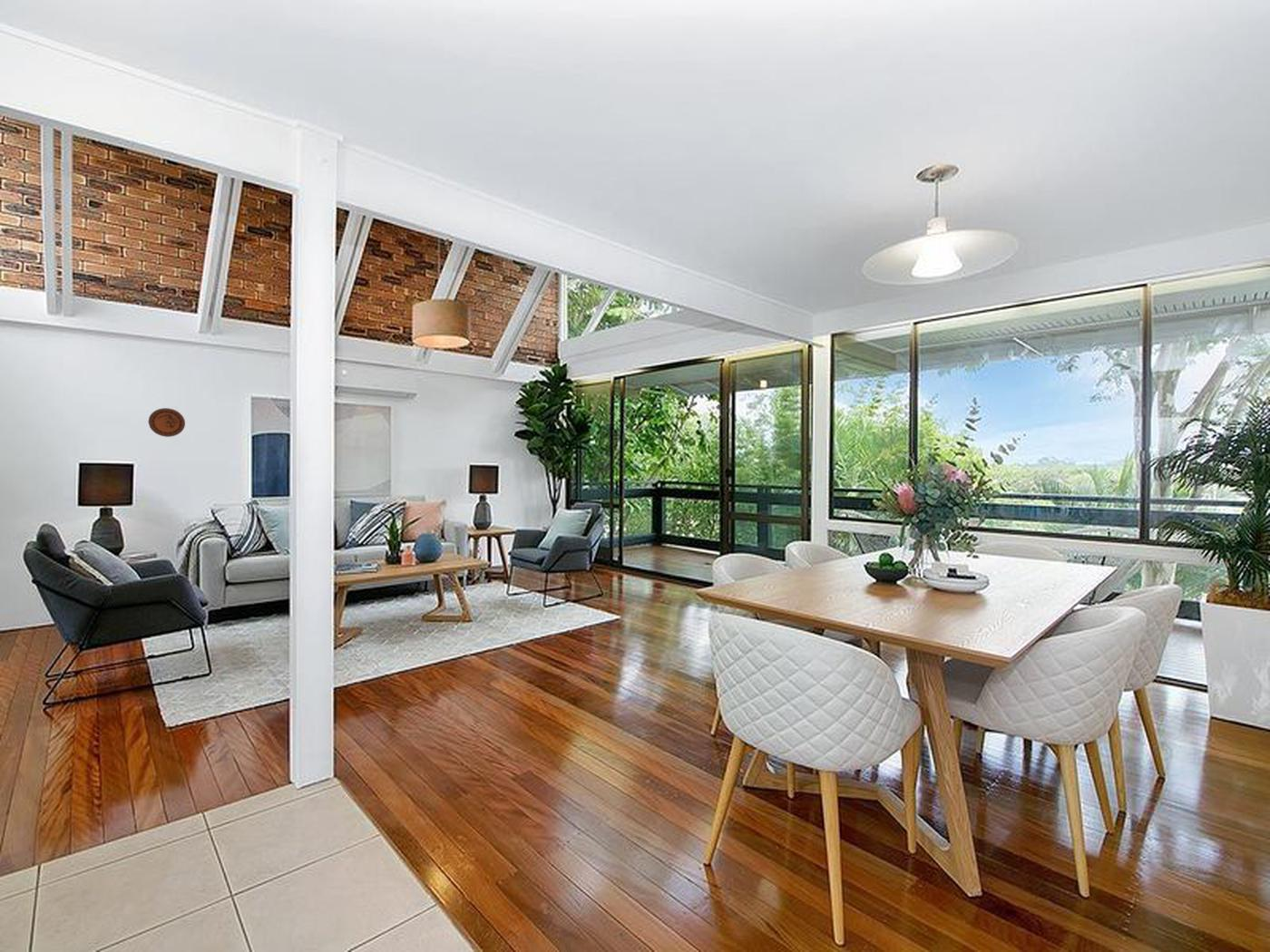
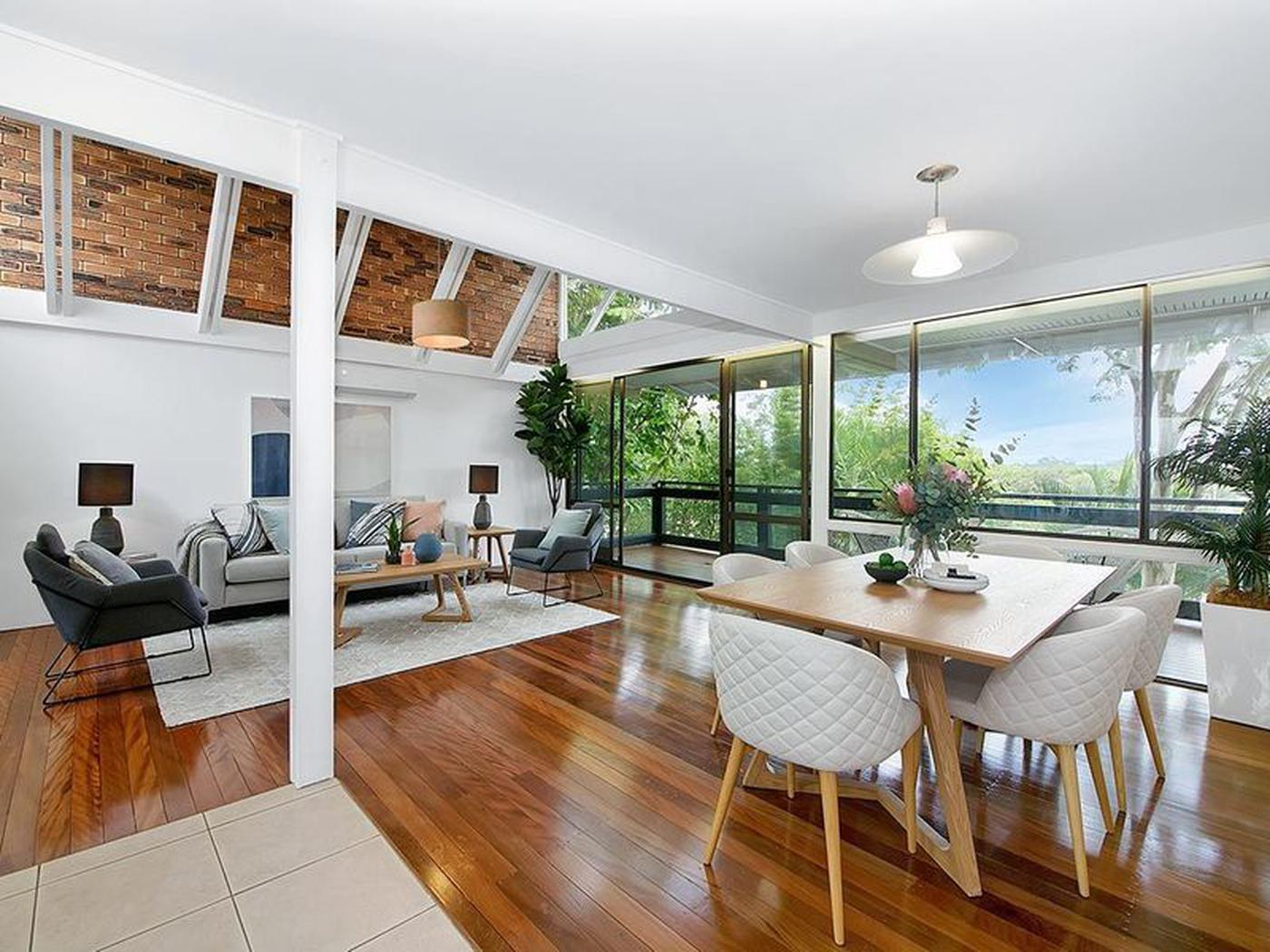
- decorative plate (167, 423)
